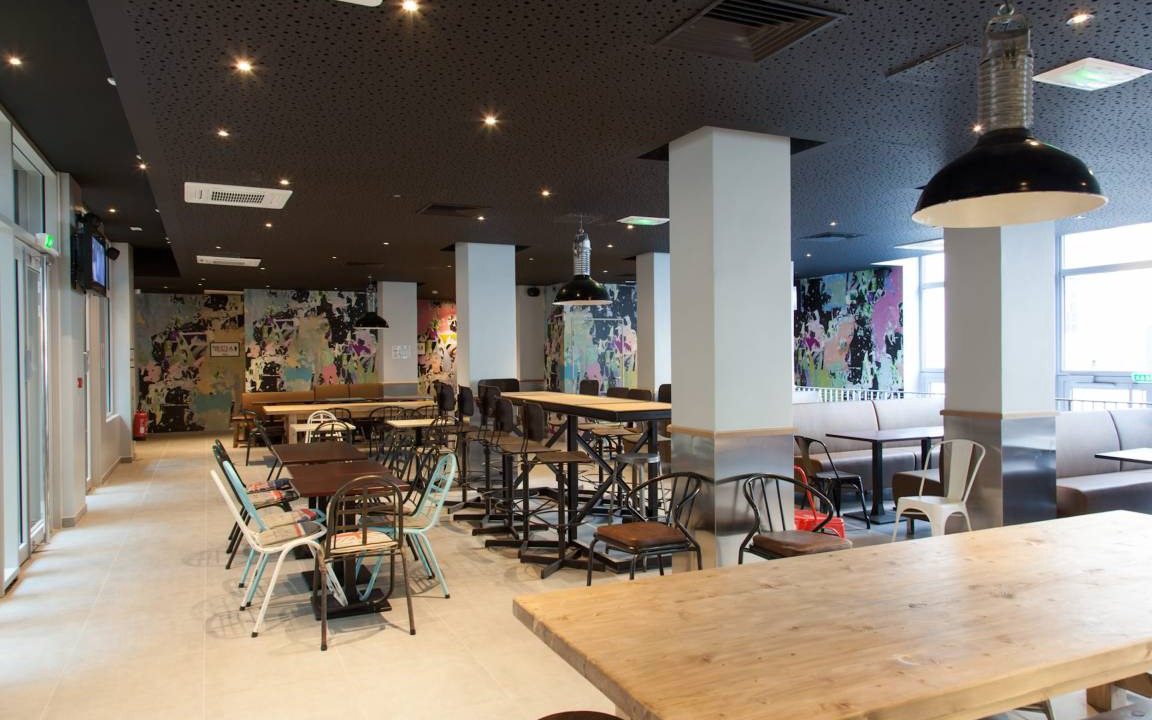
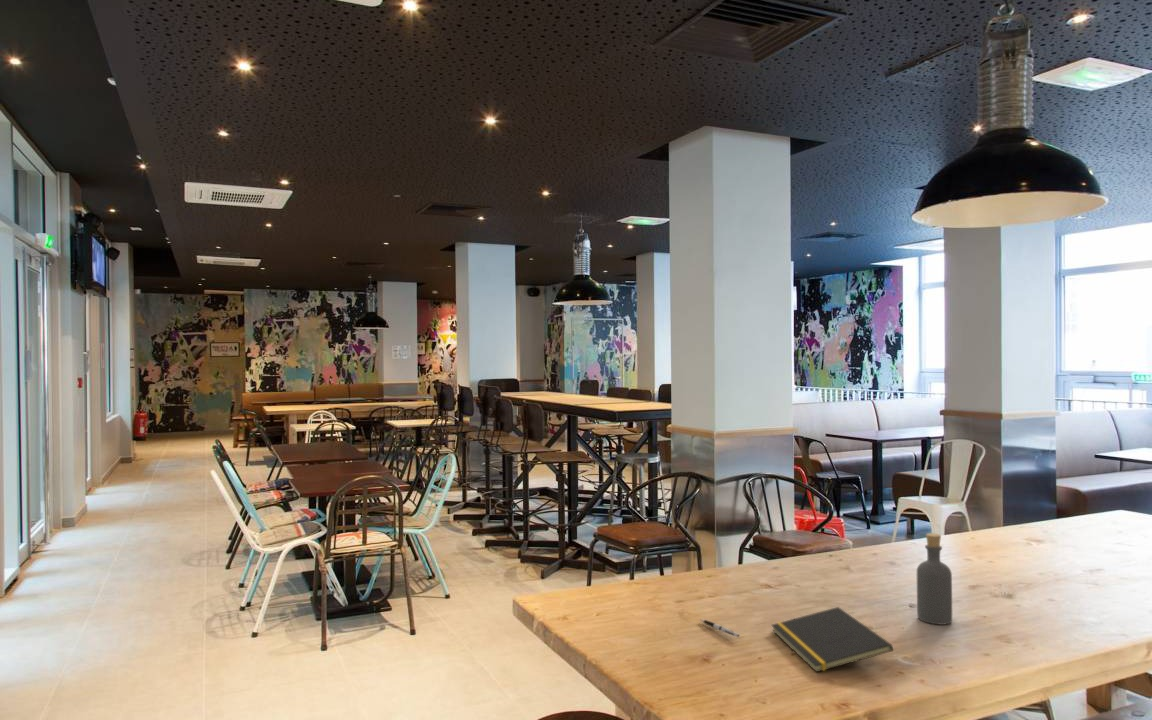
+ pen (718, 627)
+ notepad (828, 637)
+ bottle (934, 576)
